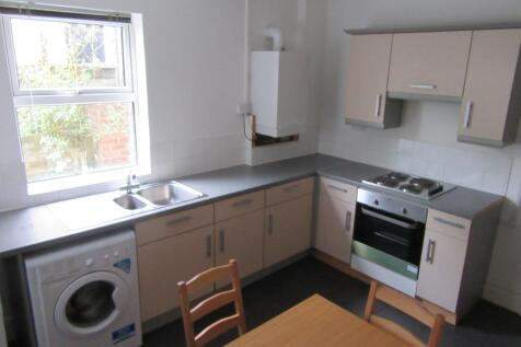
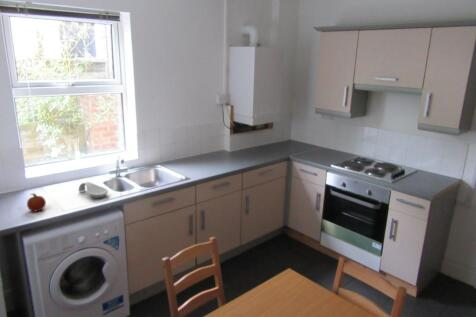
+ fruit (36, 202)
+ spoon rest (92, 189)
